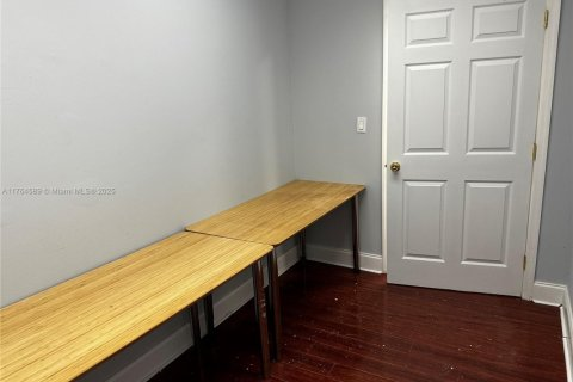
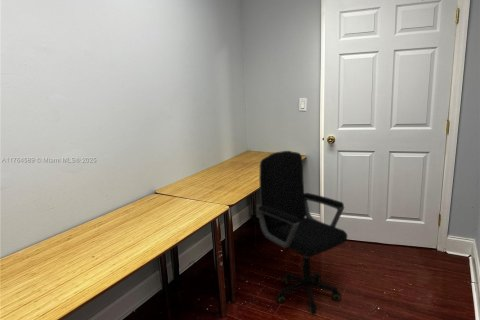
+ office chair (301, 226)
